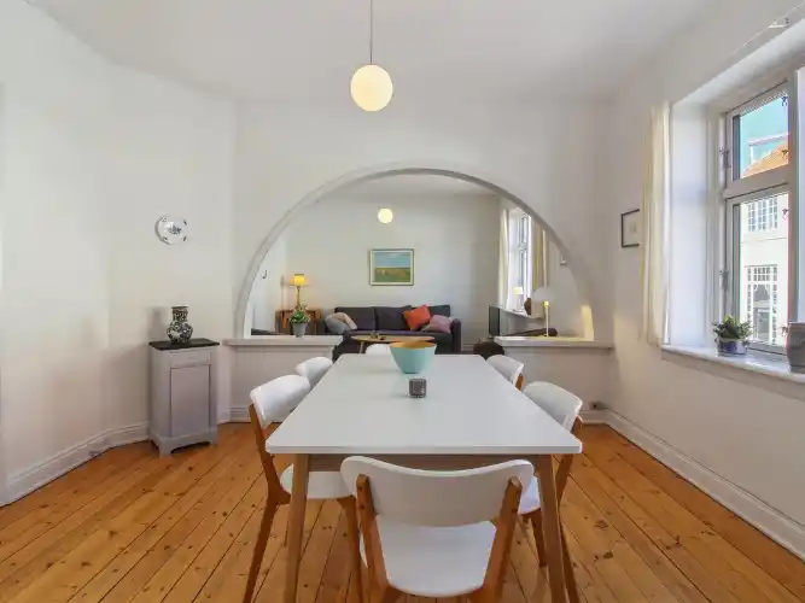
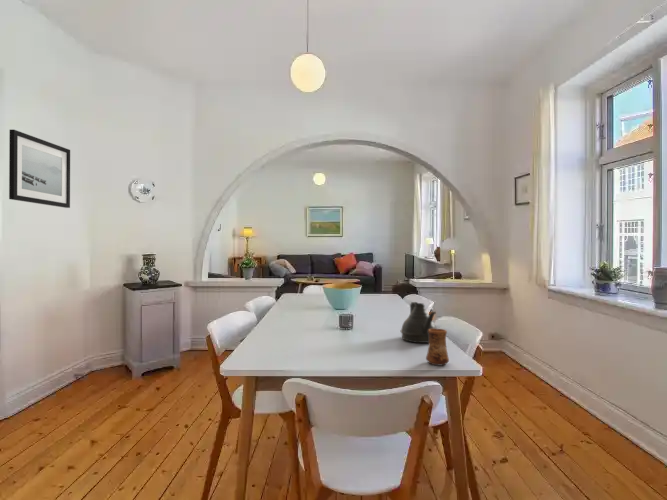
+ wall art (42, 172)
+ cup (437, 346)
+ teapot (421, 322)
